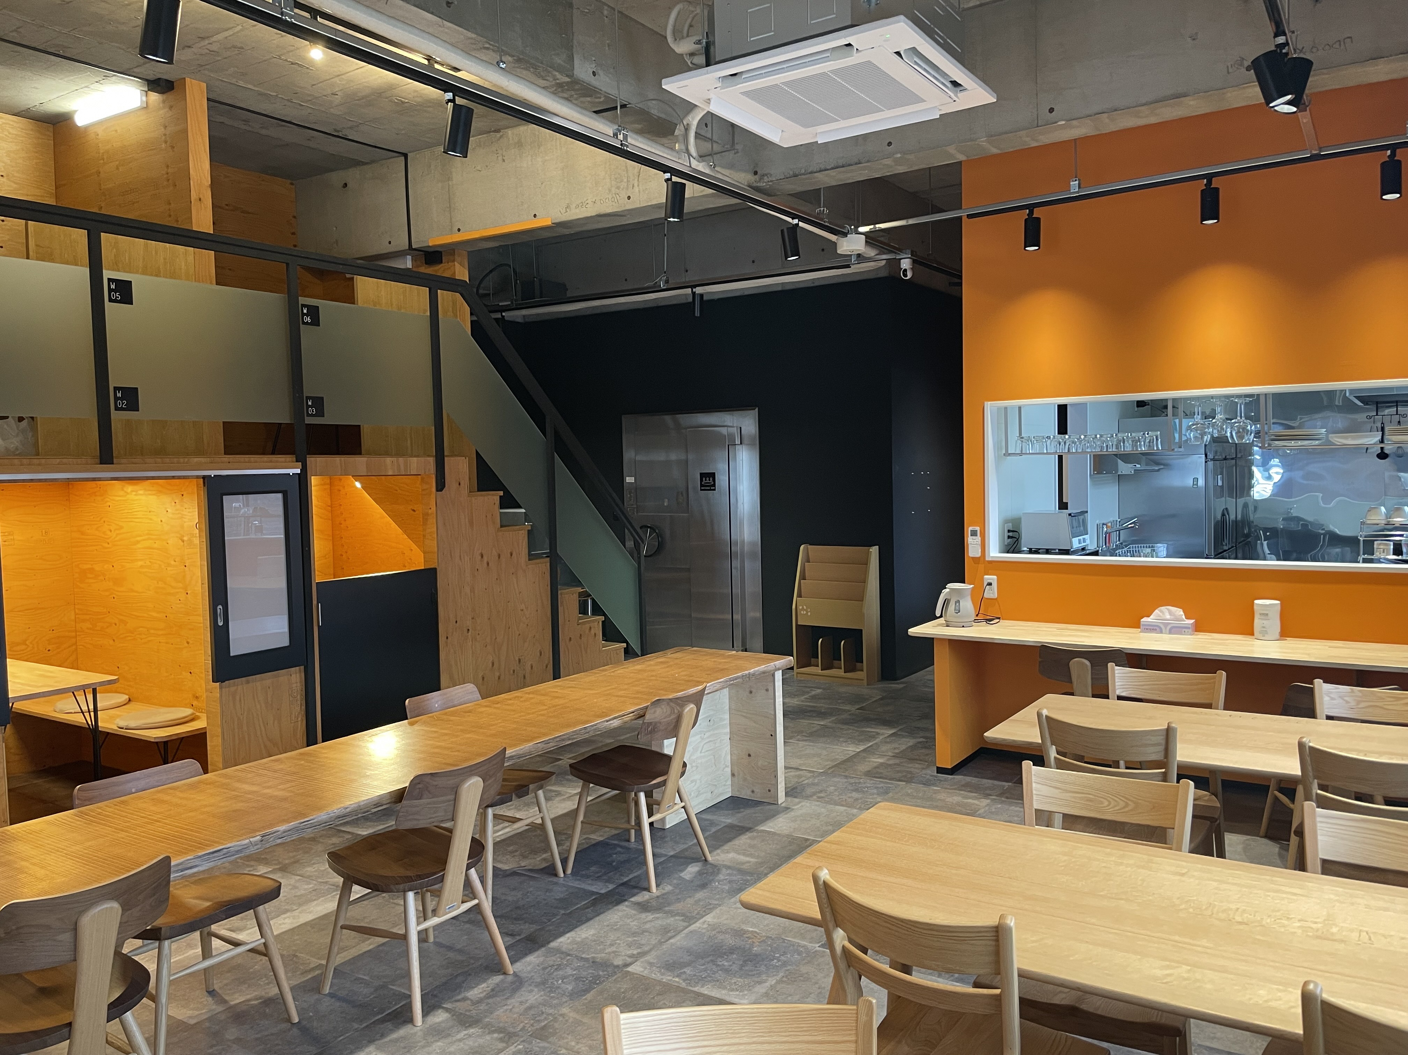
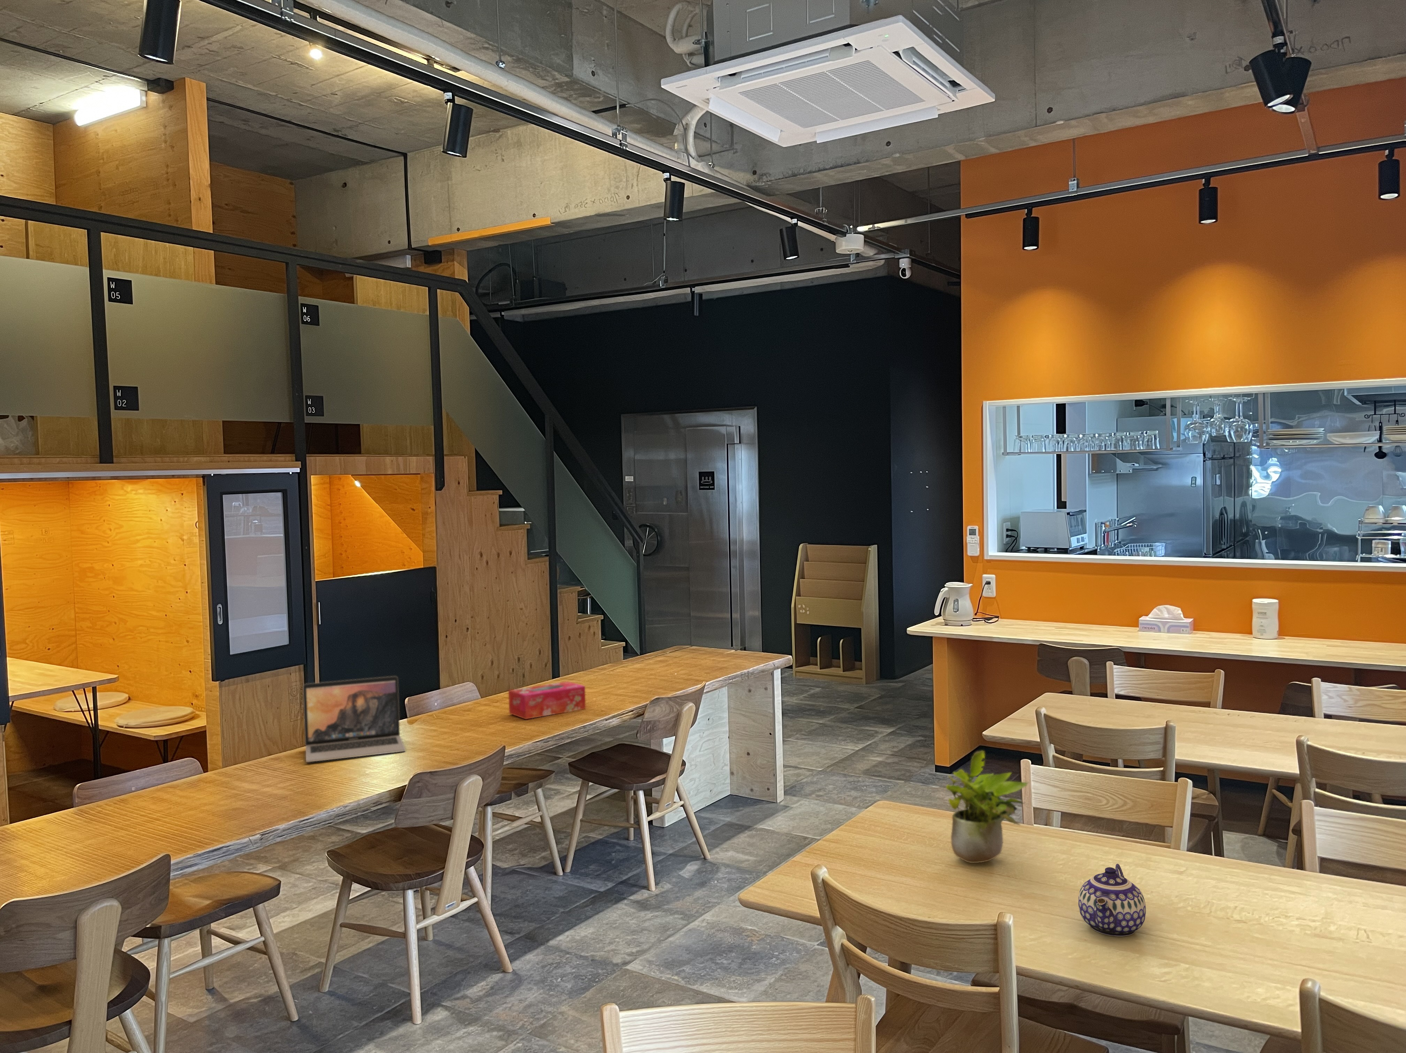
+ laptop (353, 718)
+ teapot (1112, 897)
+ potted plant (984, 812)
+ tissue box (547, 699)
